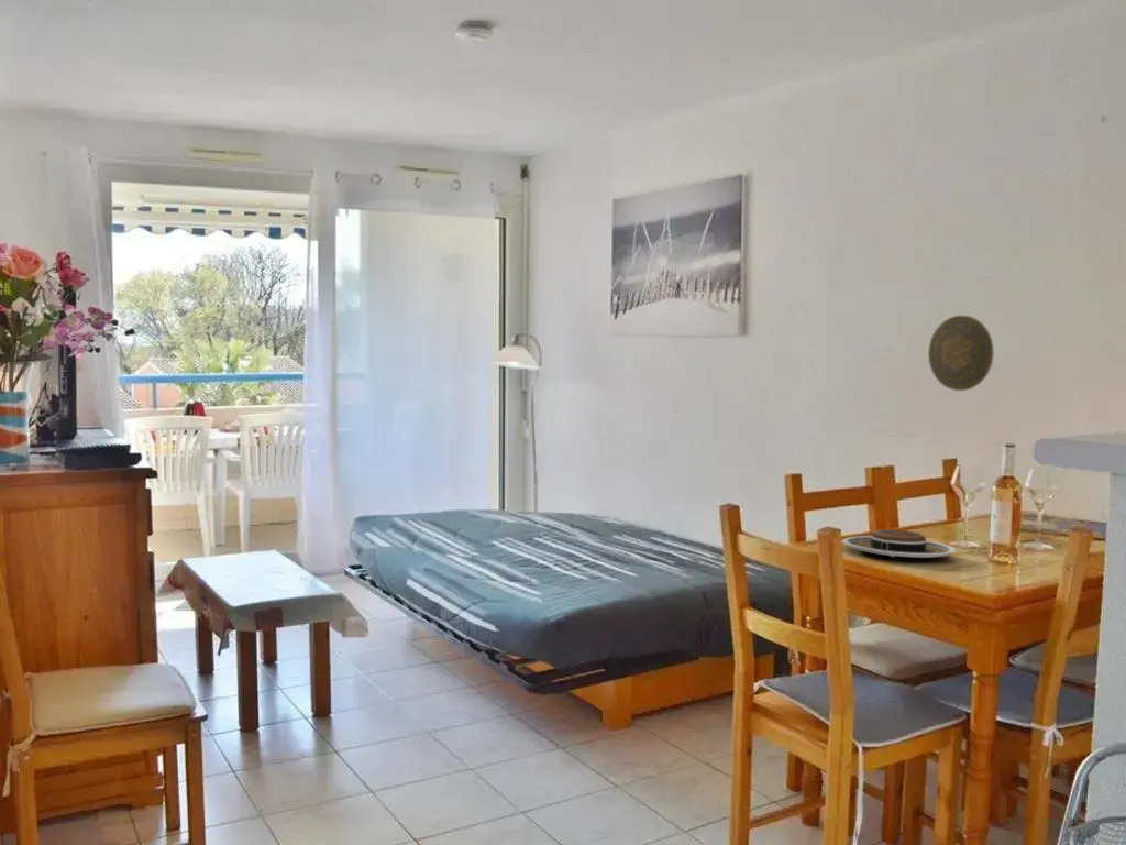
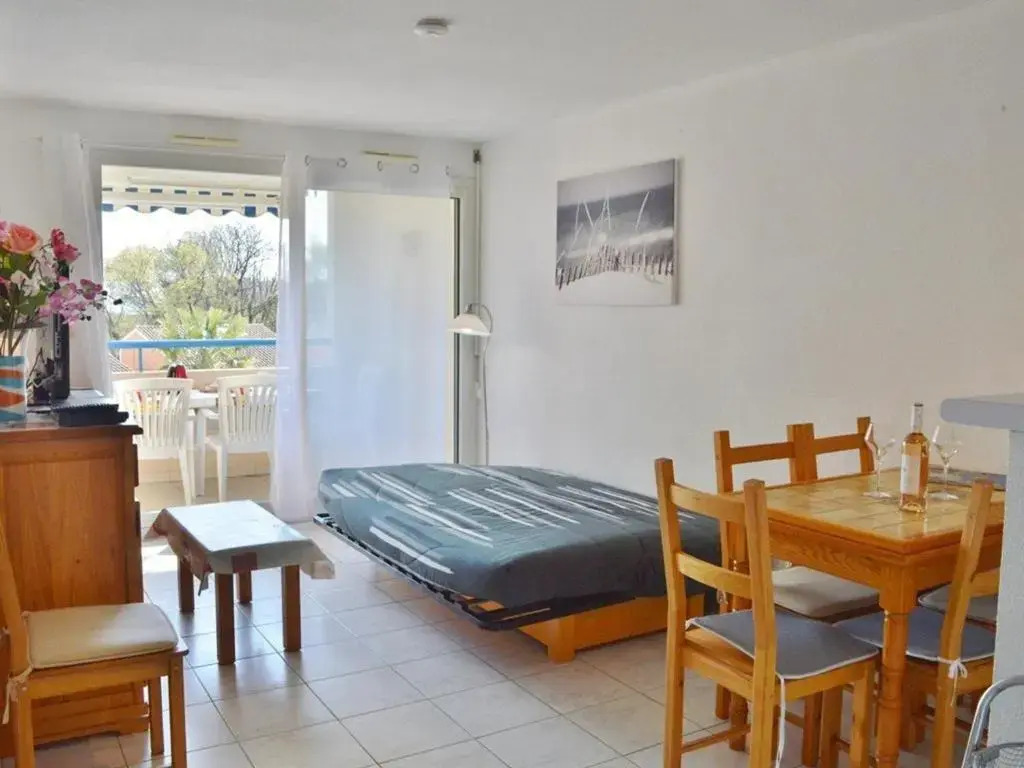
- plate (897, 542)
- decorative plate (958, 352)
